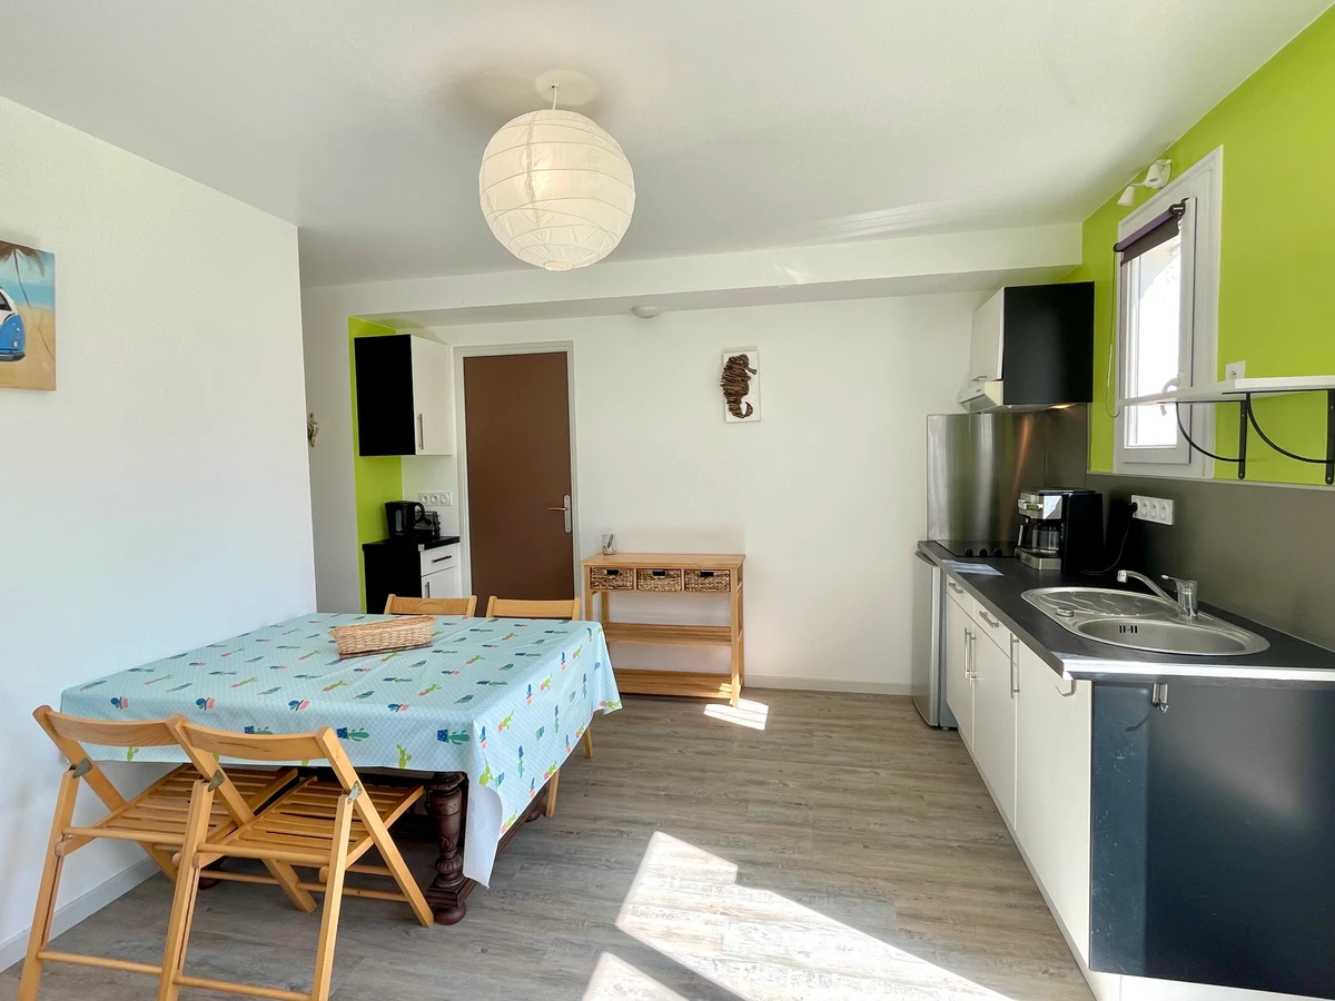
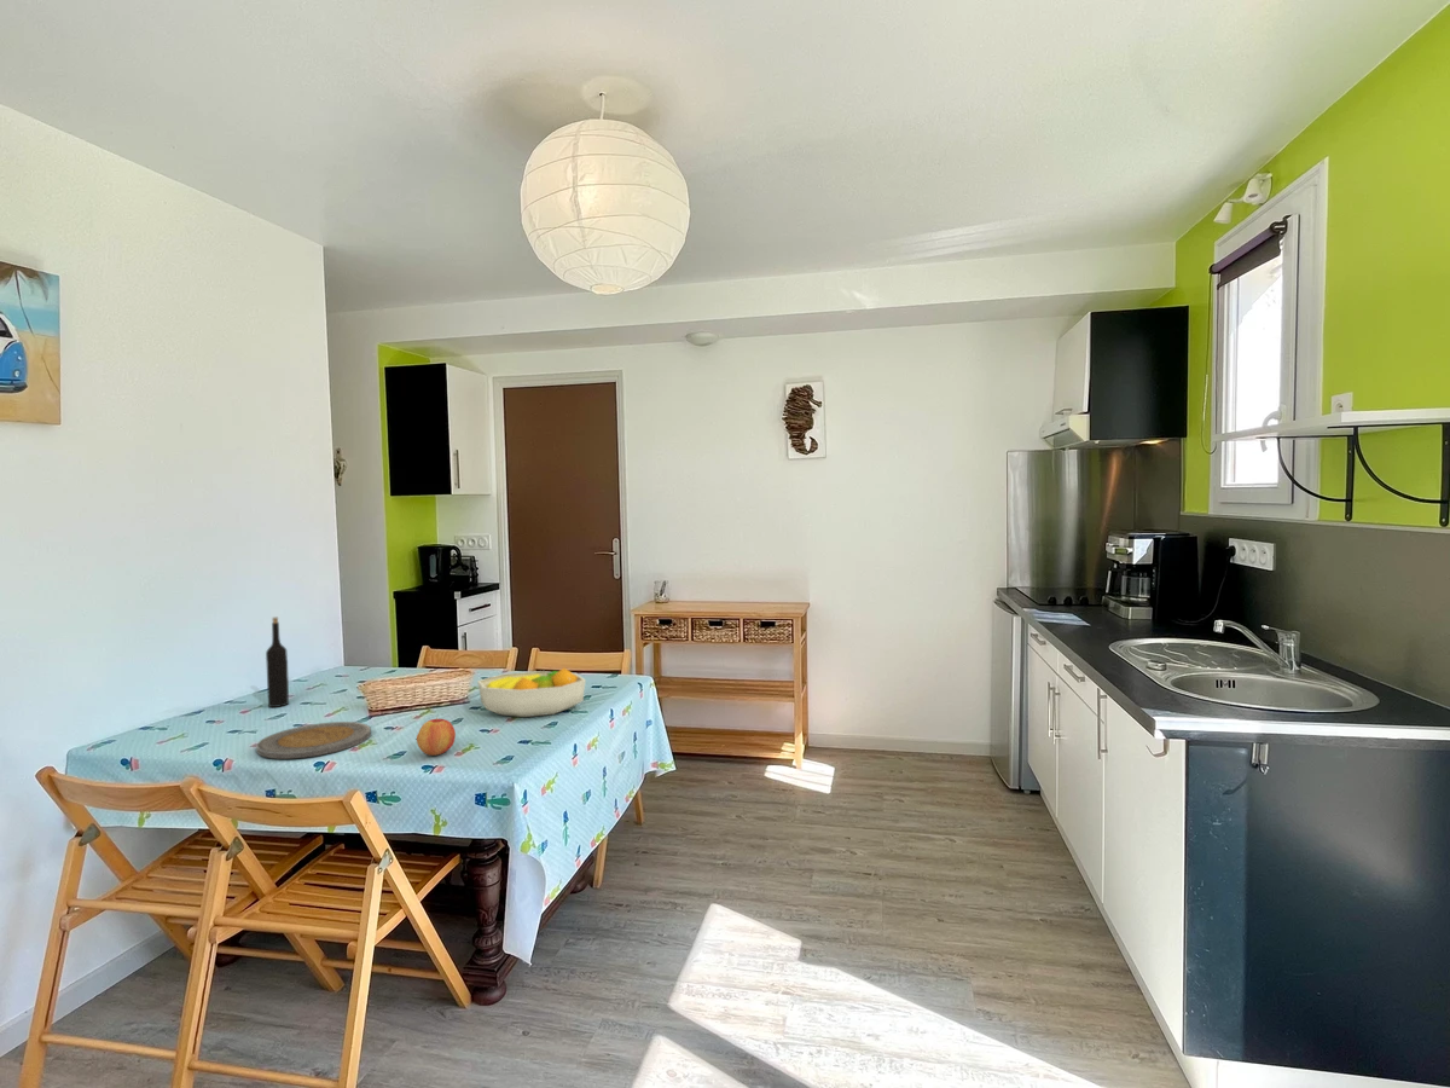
+ plate (315, 739)
+ fruit bowl (532, 688)
+ wine bottle (277, 661)
+ apple (436, 735)
